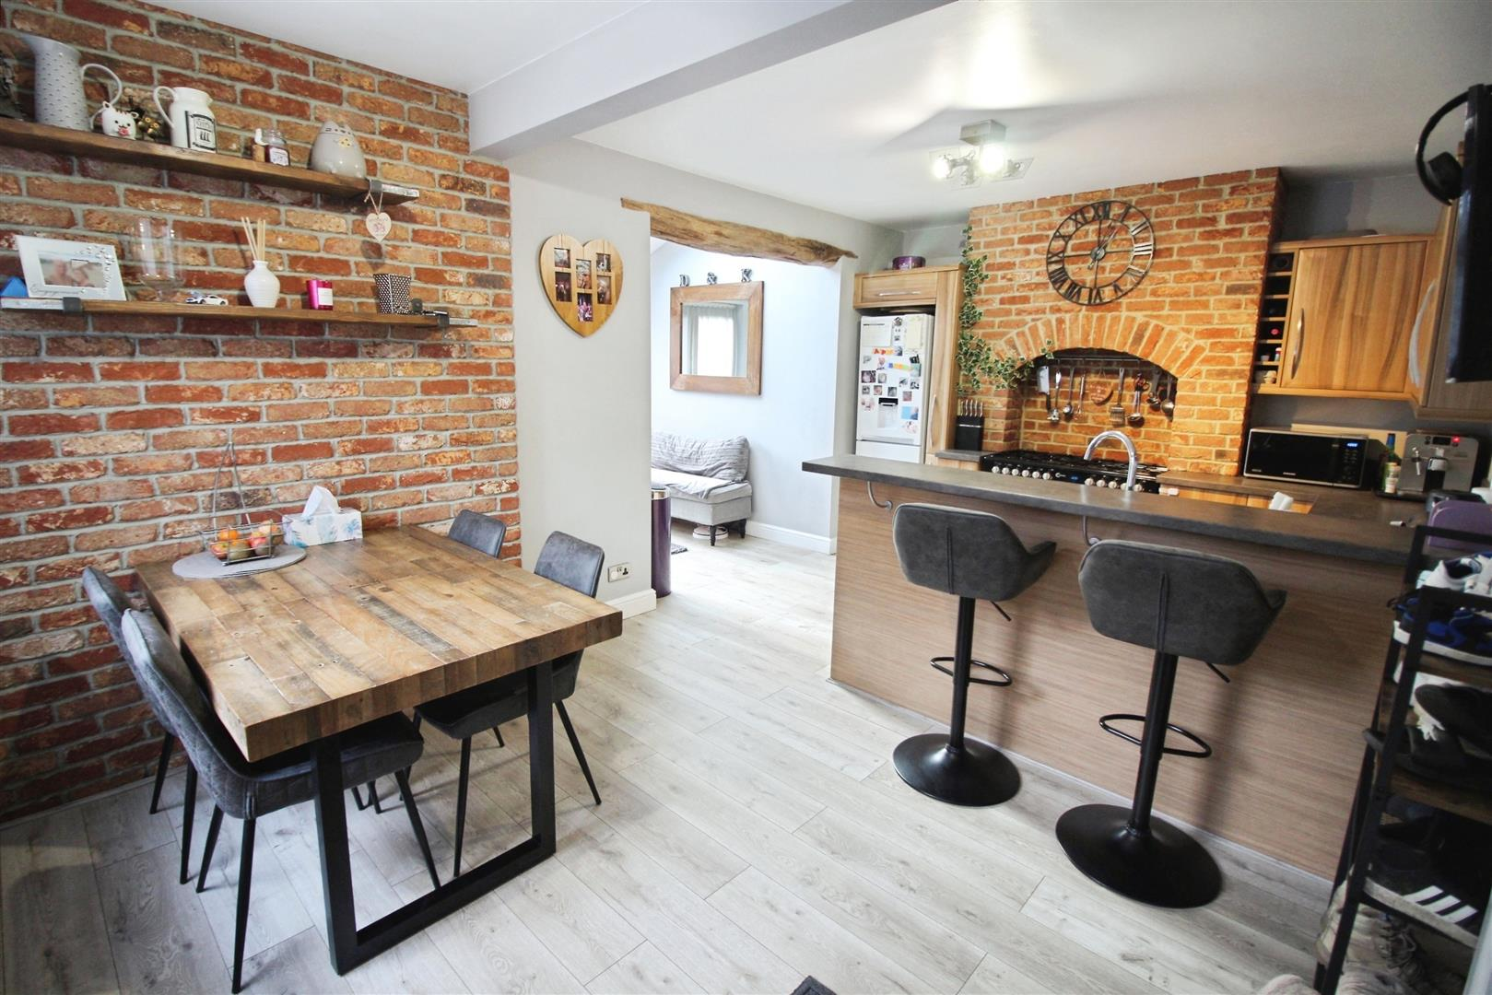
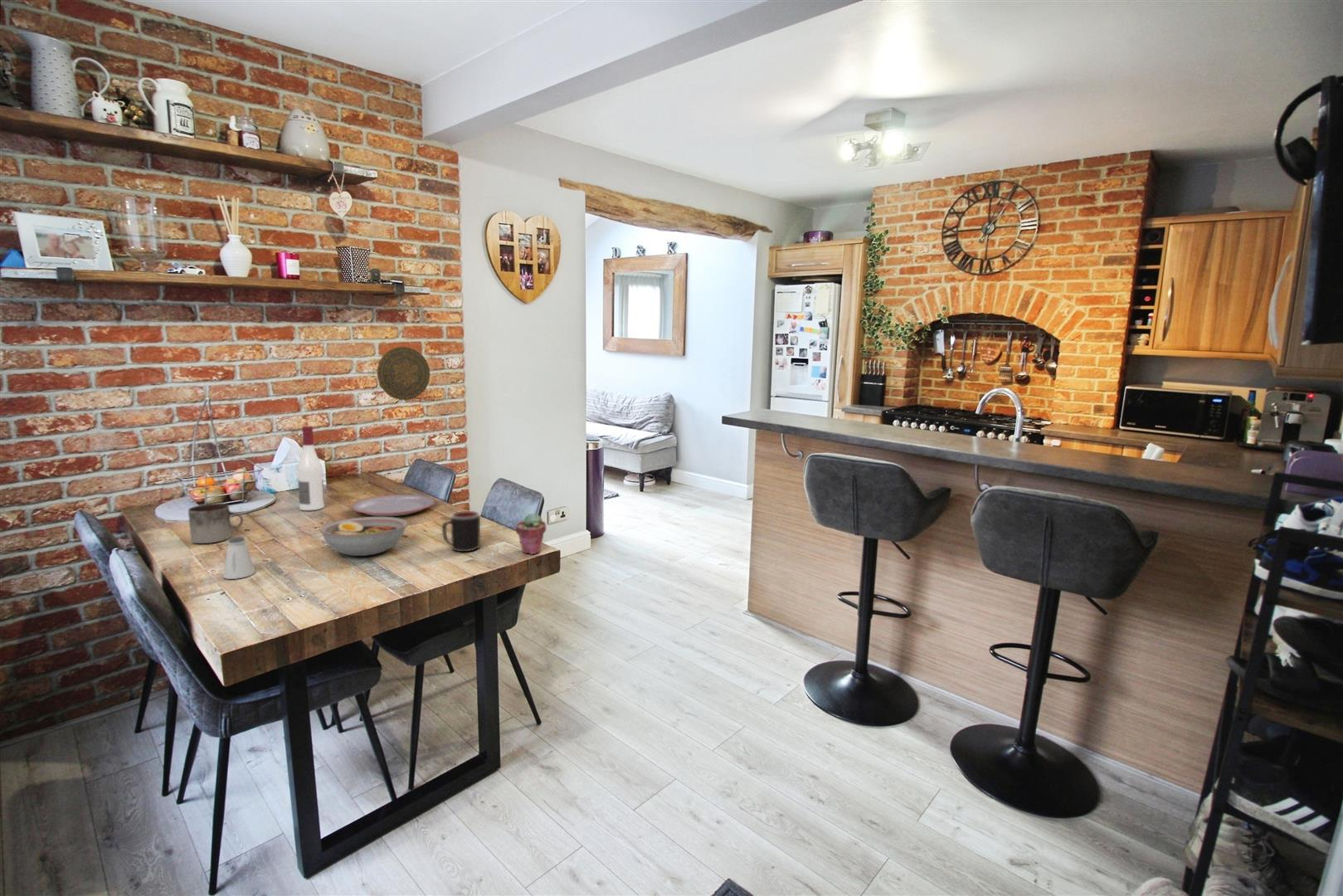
+ potted succulent (531, 532)
+ plate (394, 506)
+ mug (216, 522)
+ alcohol (309, 467)
+ mug (461, 532)
+ saltshaker (237, 556)
+ bowl (365, 537)
+ decorative plate (405, 373)
